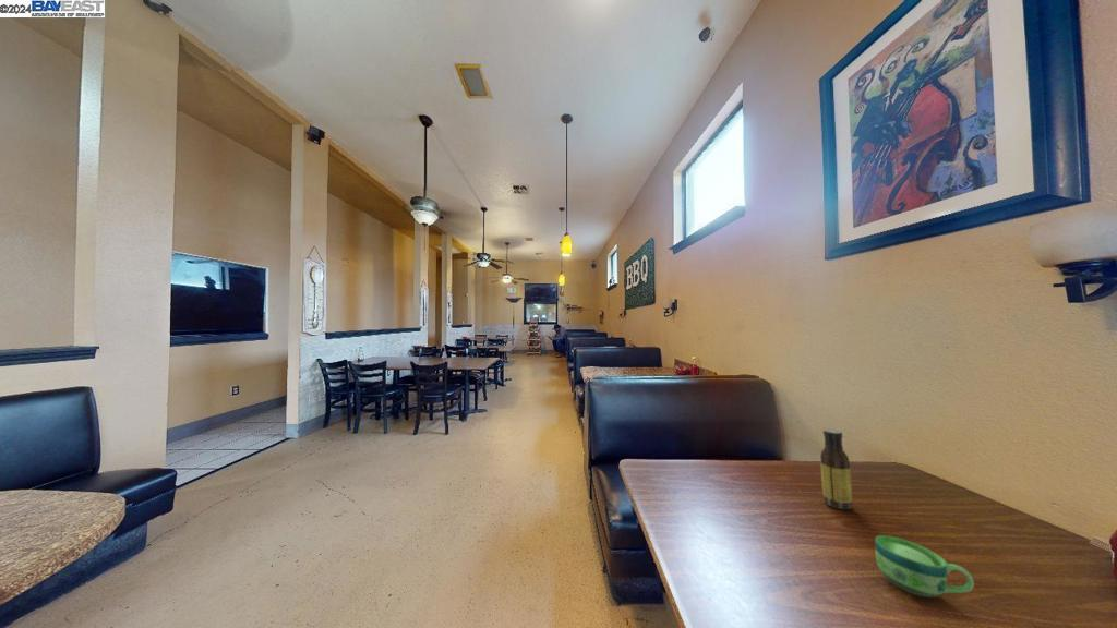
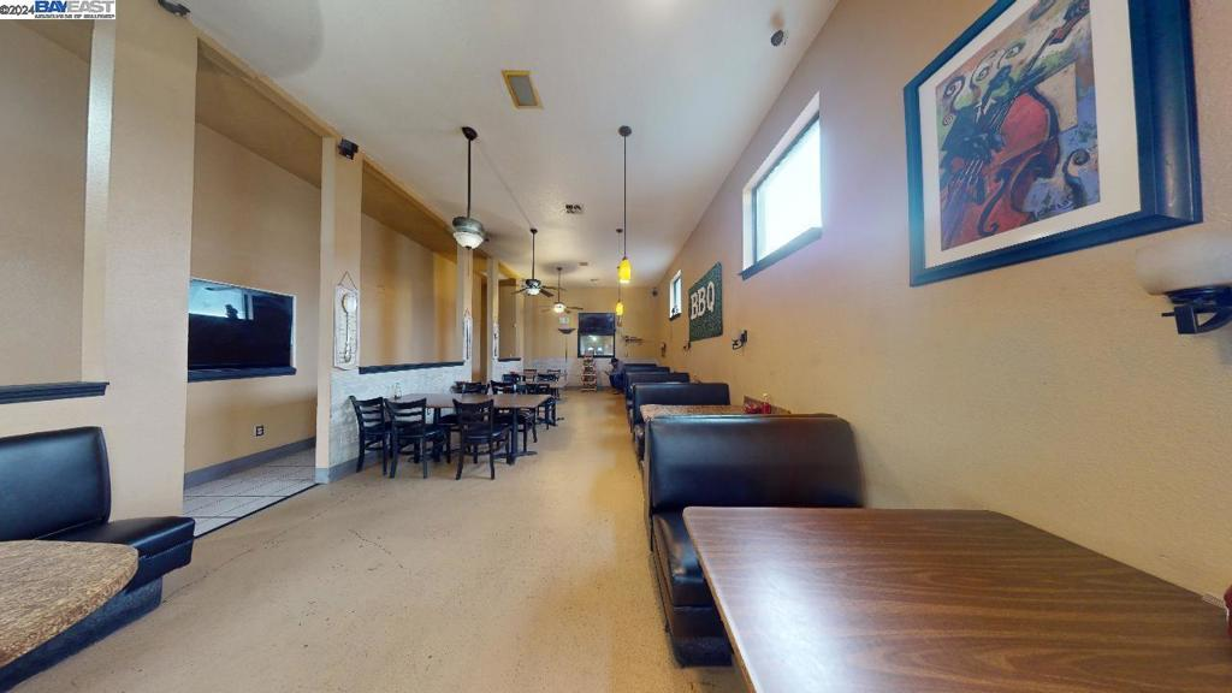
- sauce bottle (836, 467)
- cup (920, 569)
